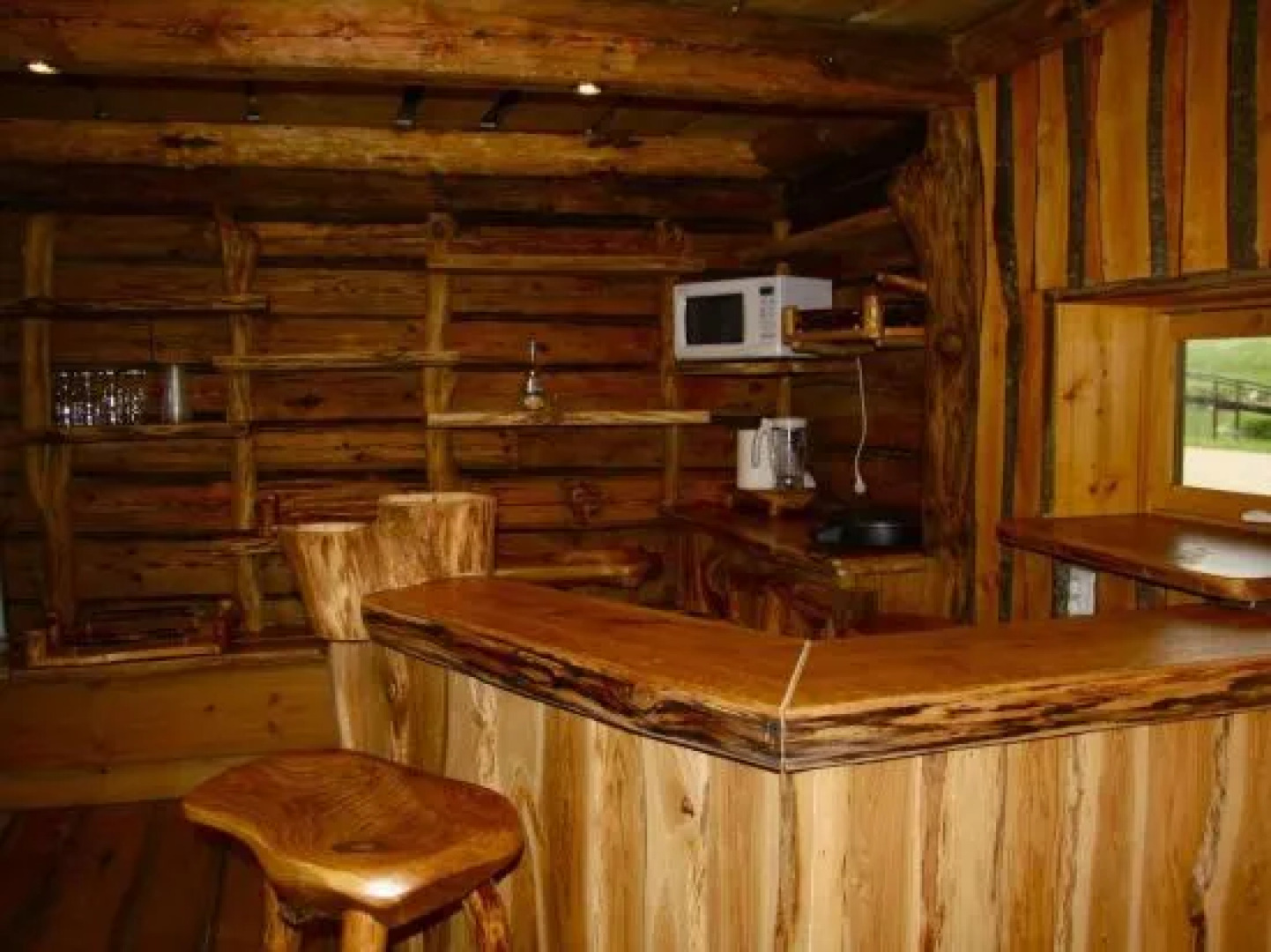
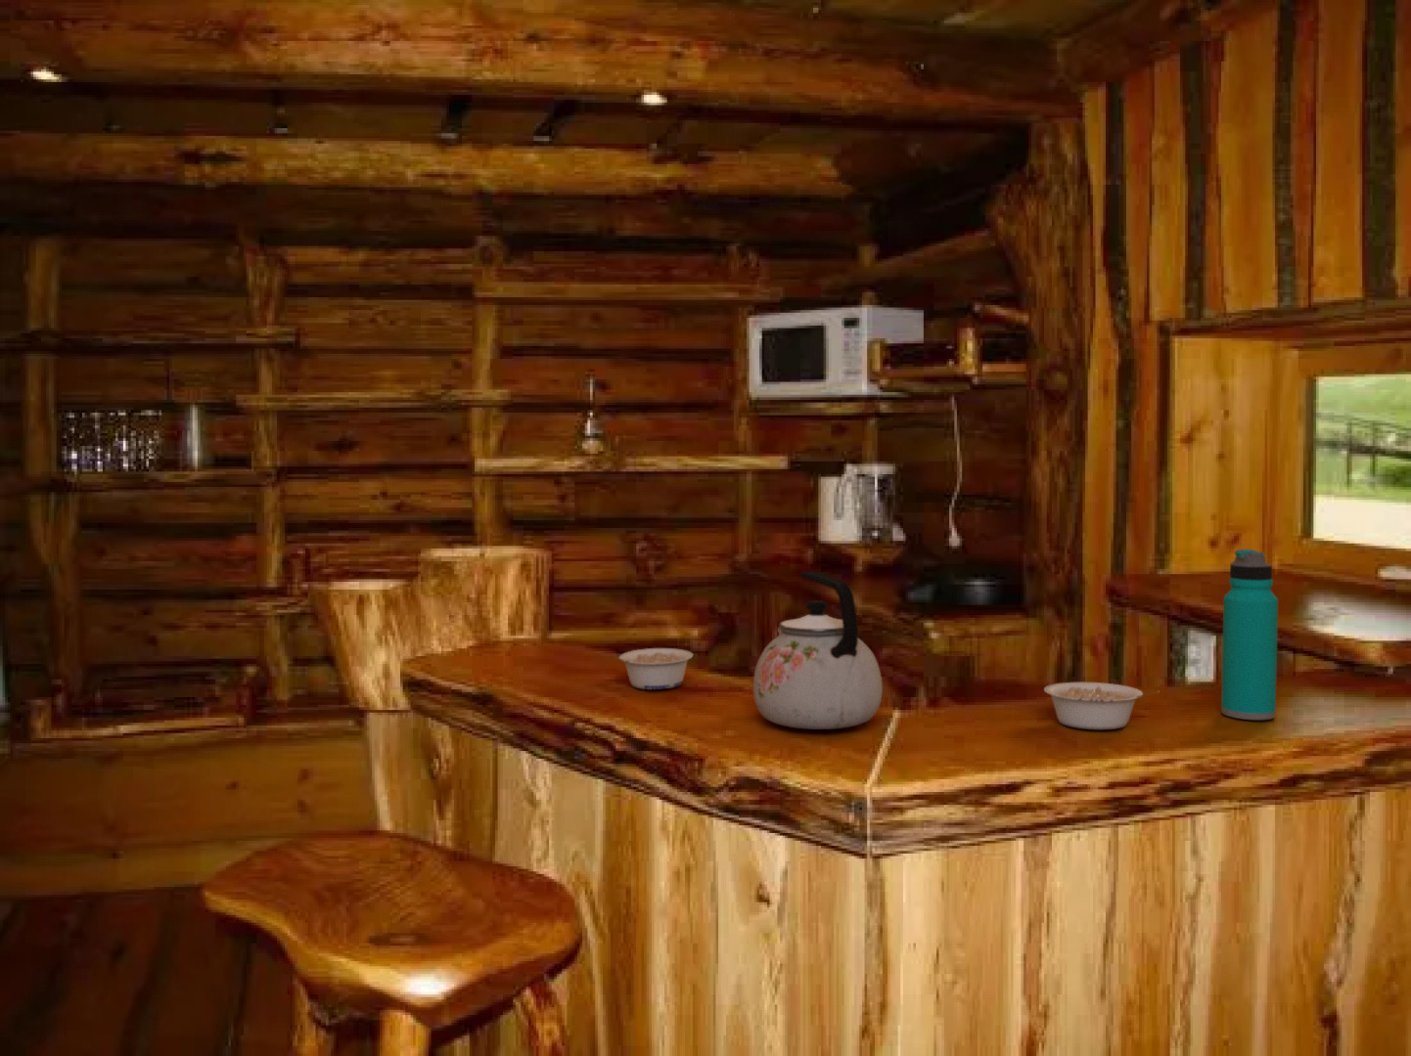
+ legume (1096, 703)
+ kettle (816, 647)
+ water bottle (1250, 632)
+ legume (656, 667)
